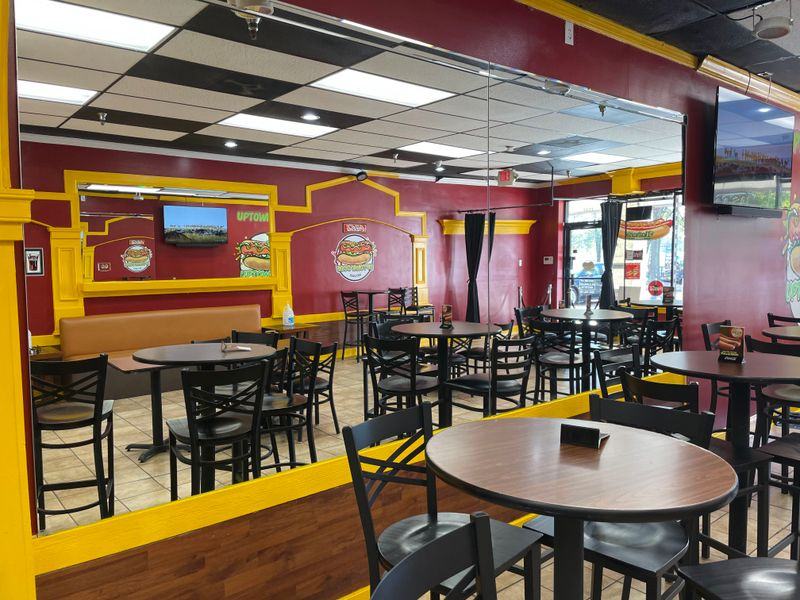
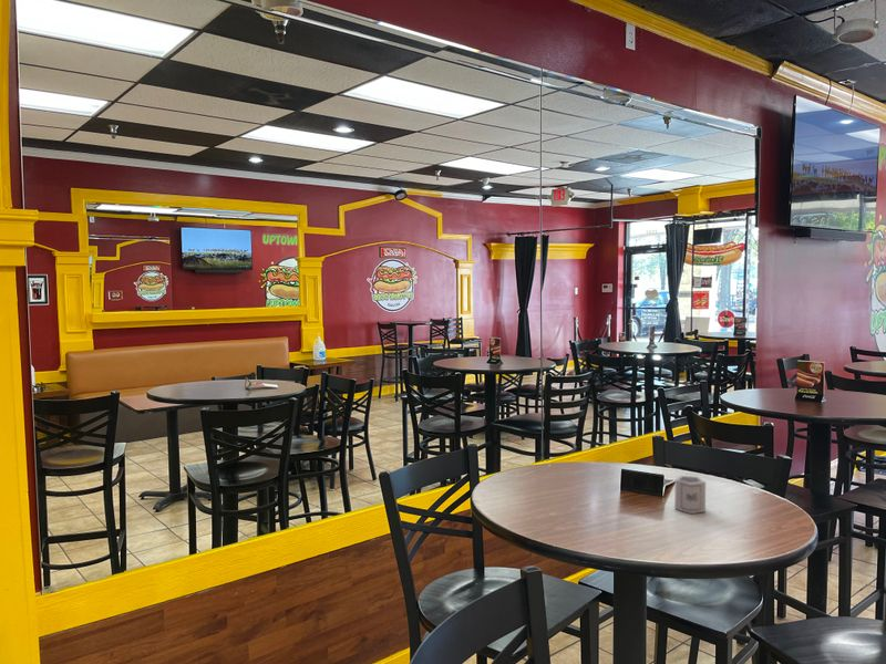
+ cup (689, 492)
